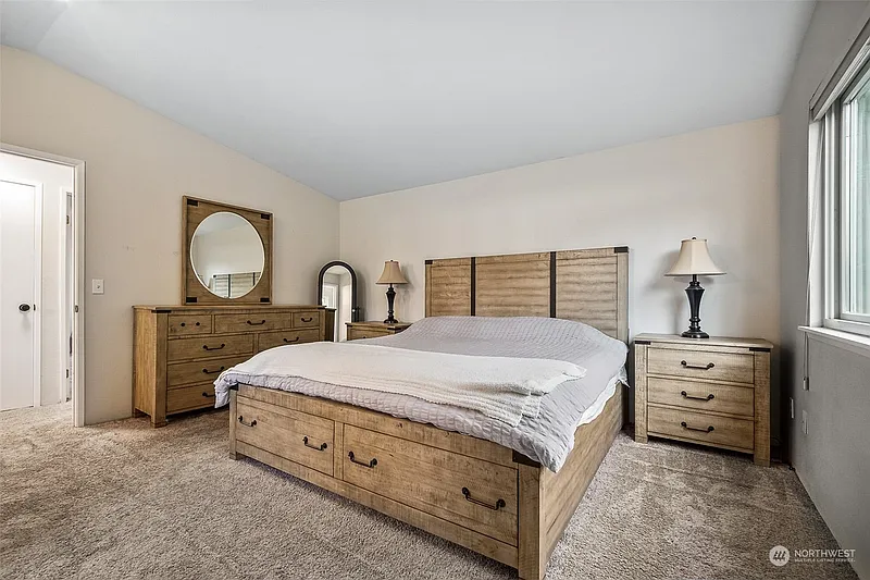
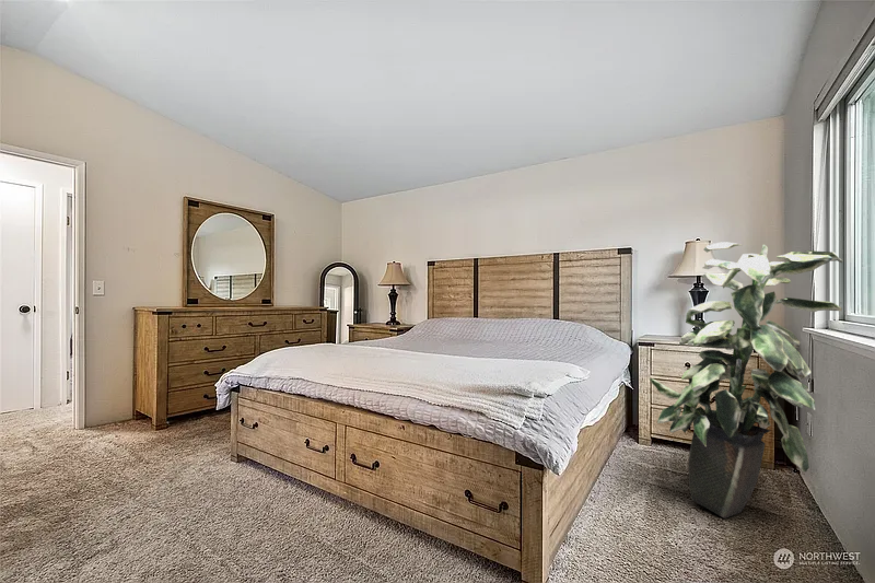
+ indoor plant (736, 376)
